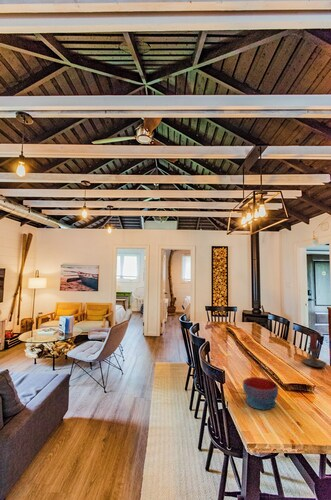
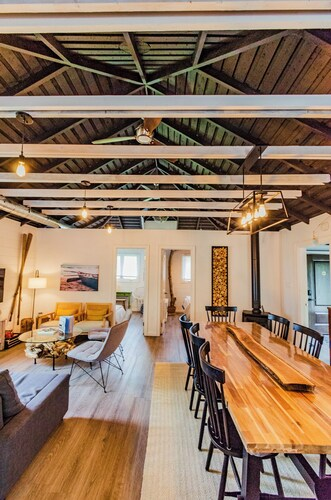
- candle holder (312, 348)
- bowl (260, 392)
